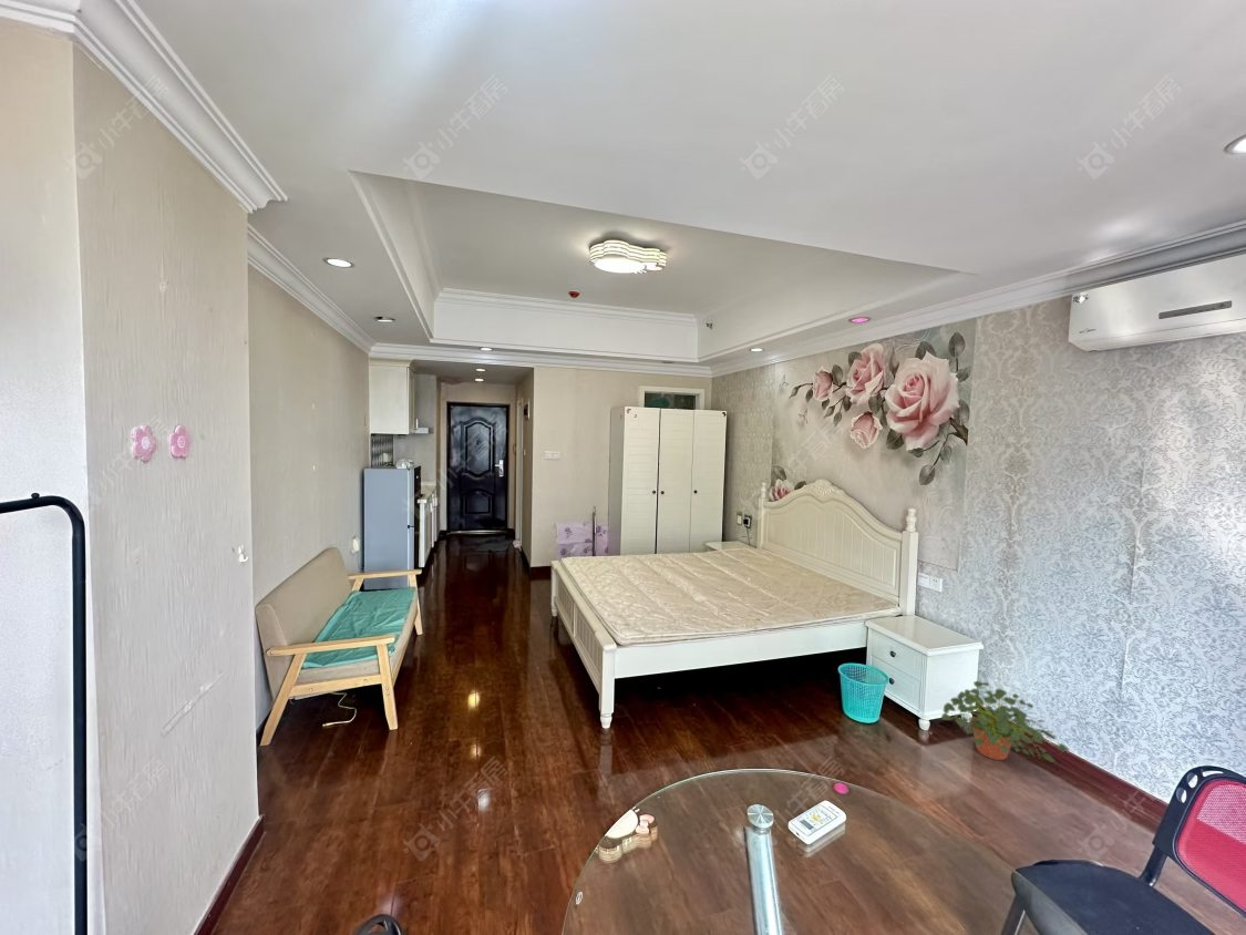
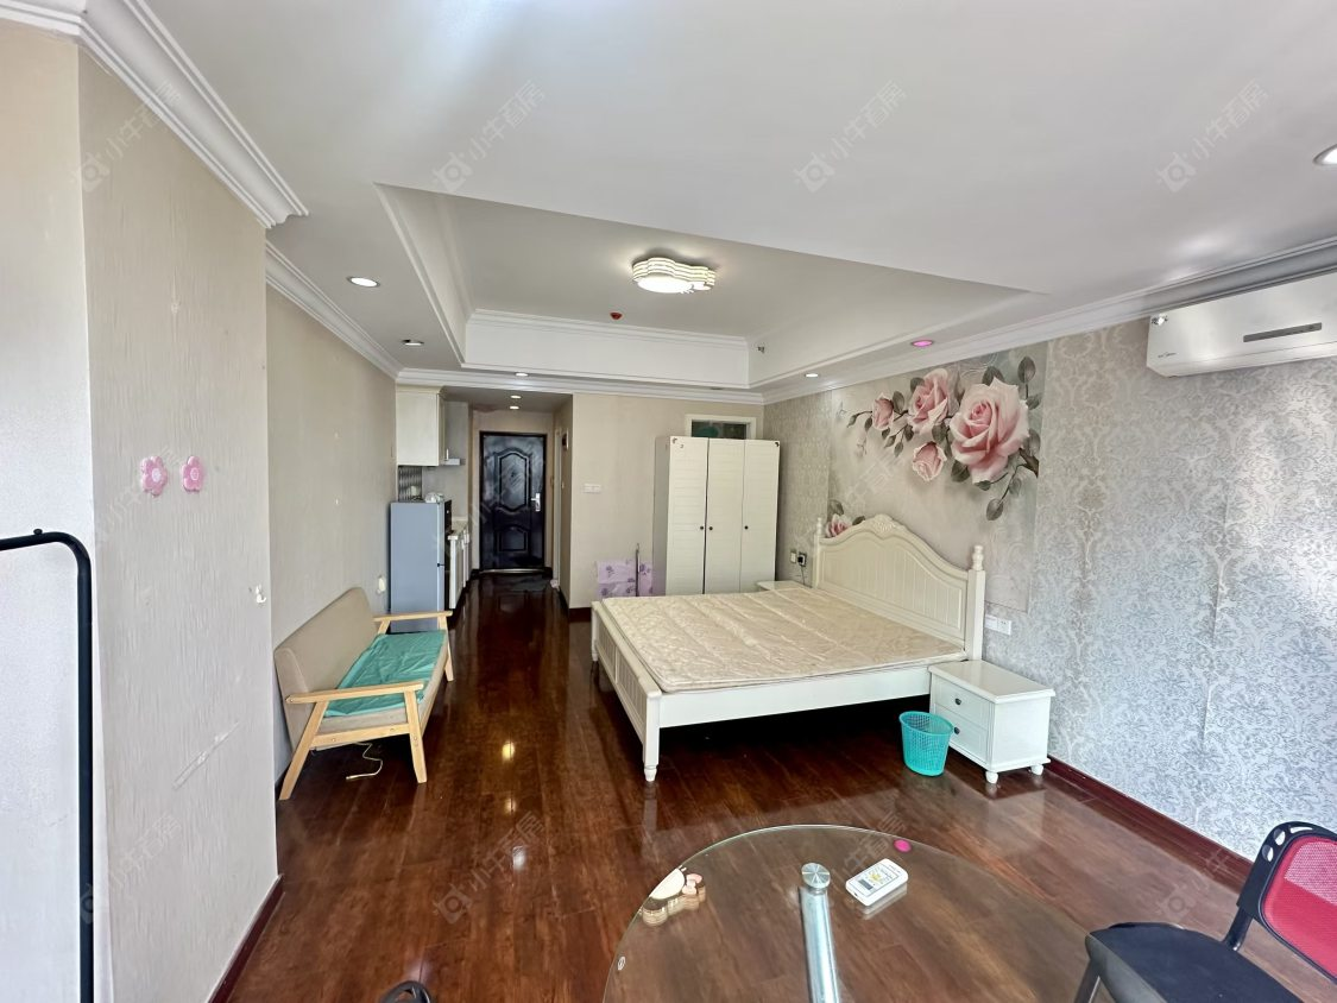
- potted plant (1001, 729)
